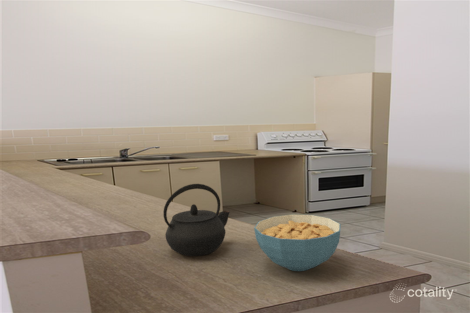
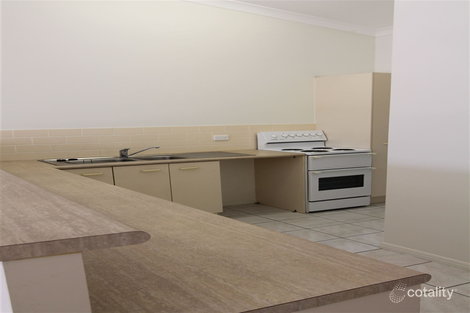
- cereal bowl (297, 246)
- kettle (198, 216)
